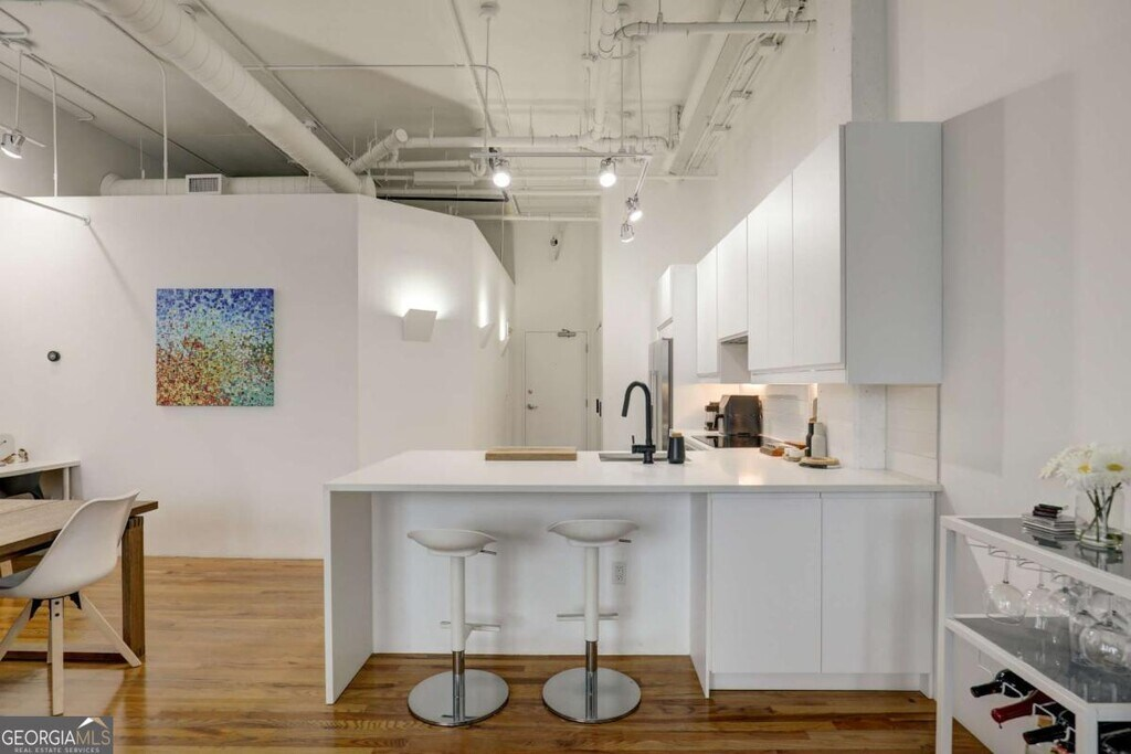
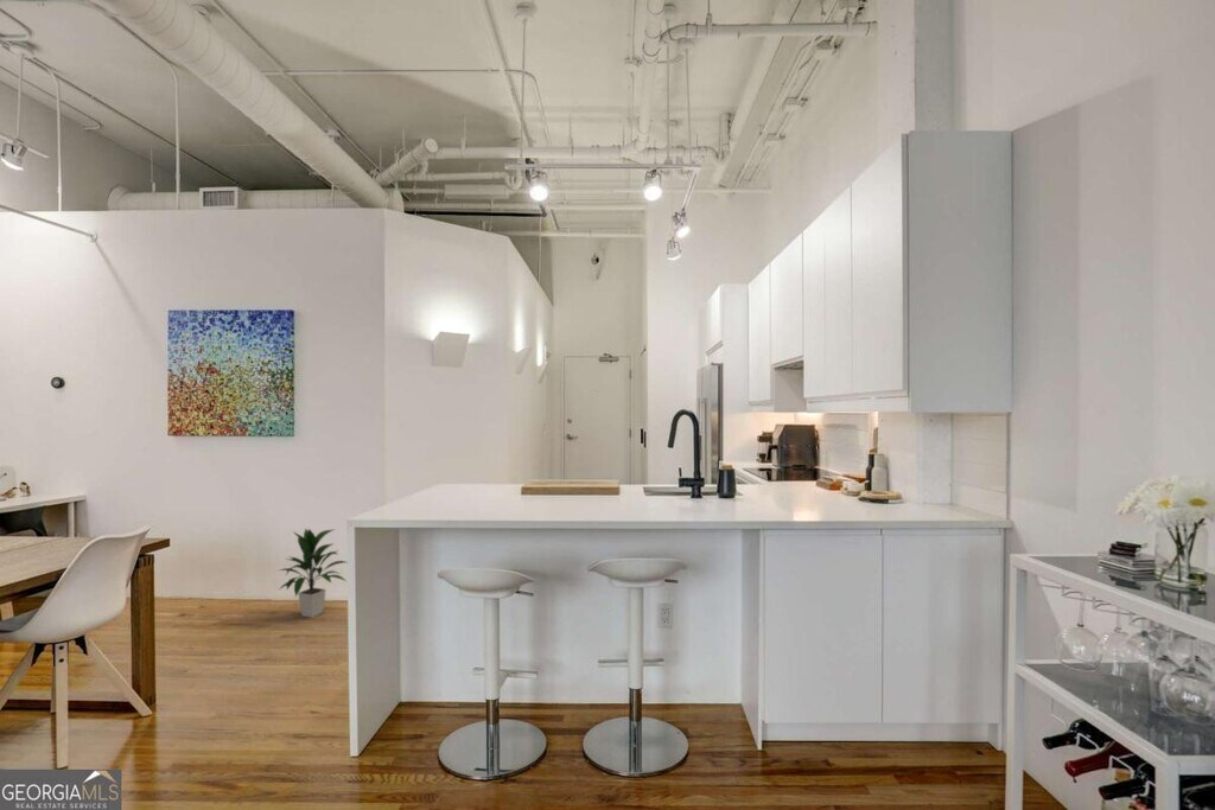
+ indoor plant (311, 569)
